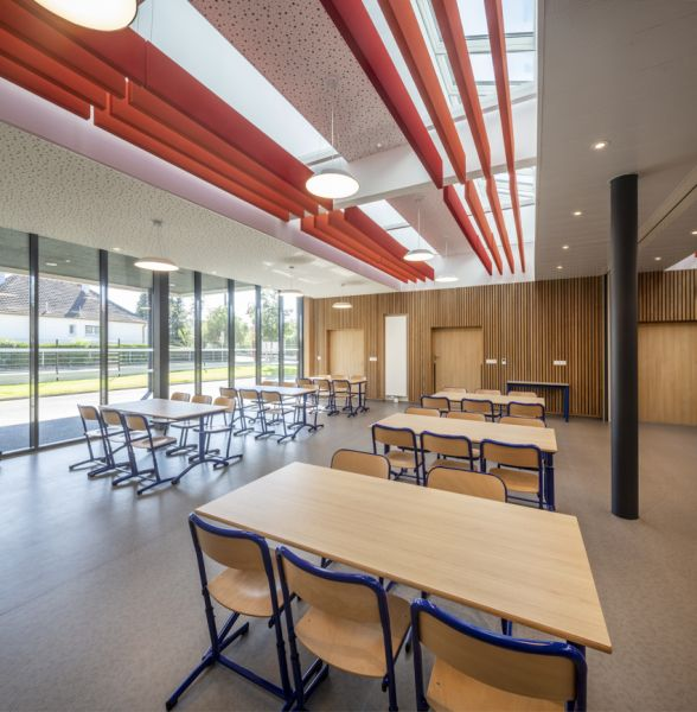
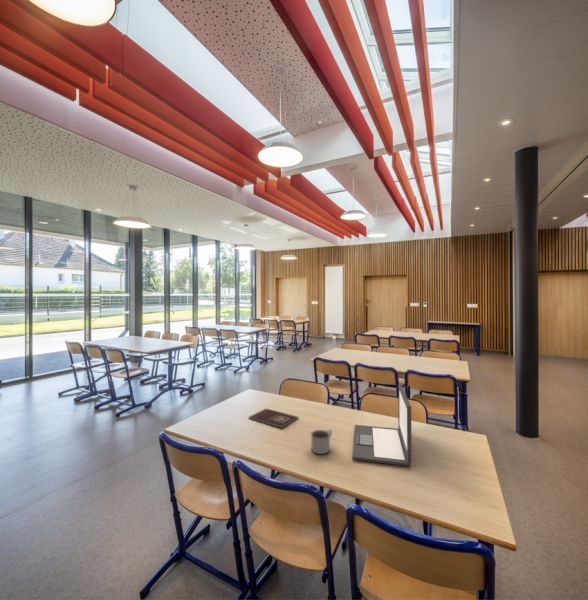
+ laptop (379, 427)
+ book (273, 417)
+ mug (321, 440)
